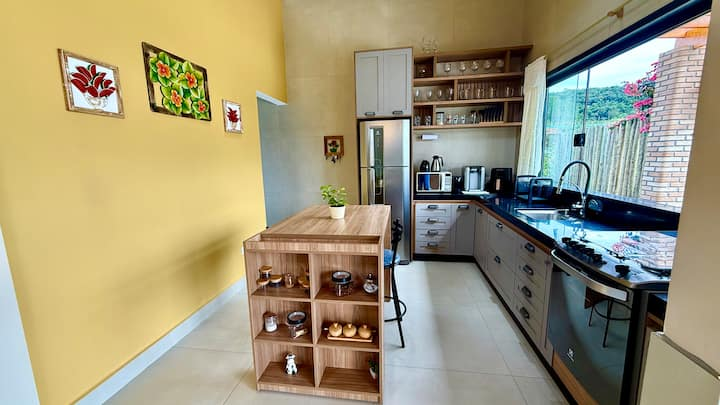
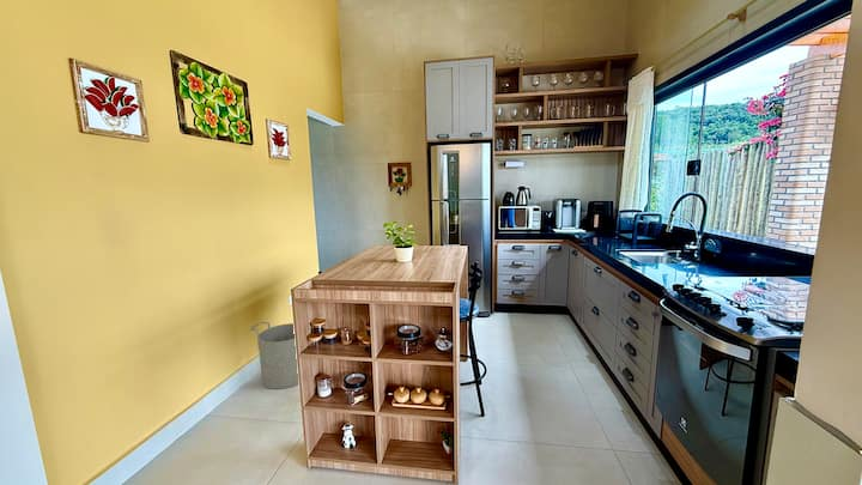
+ bucket (285, 351)
